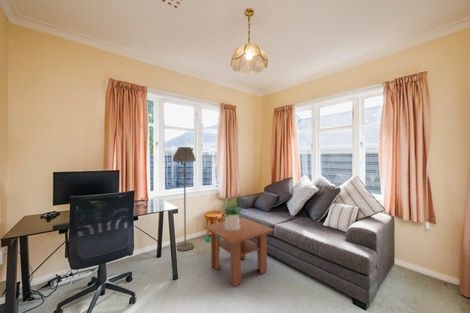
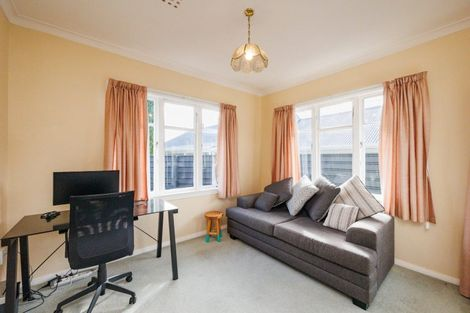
- floor lamp (184, 197)
- potted plant (232, 212)
- coffee table (238, 248)
